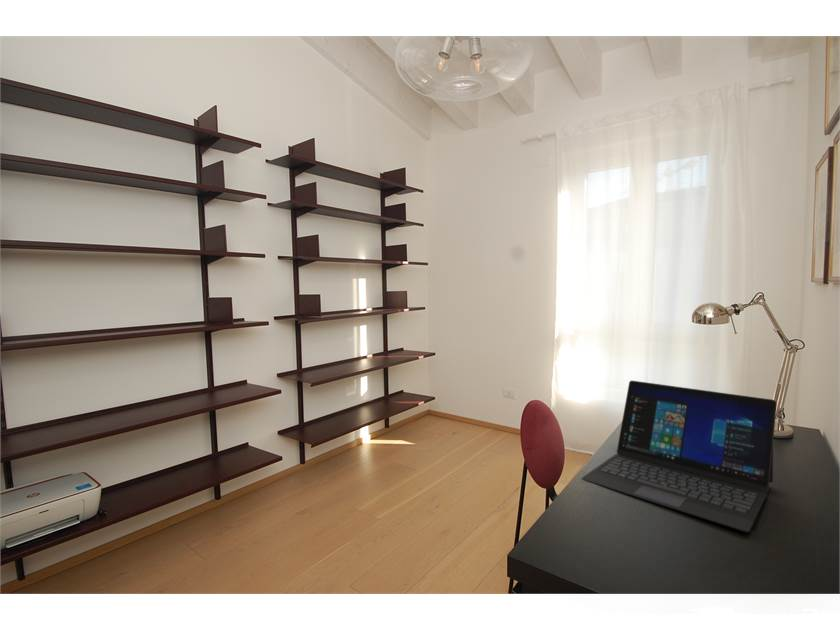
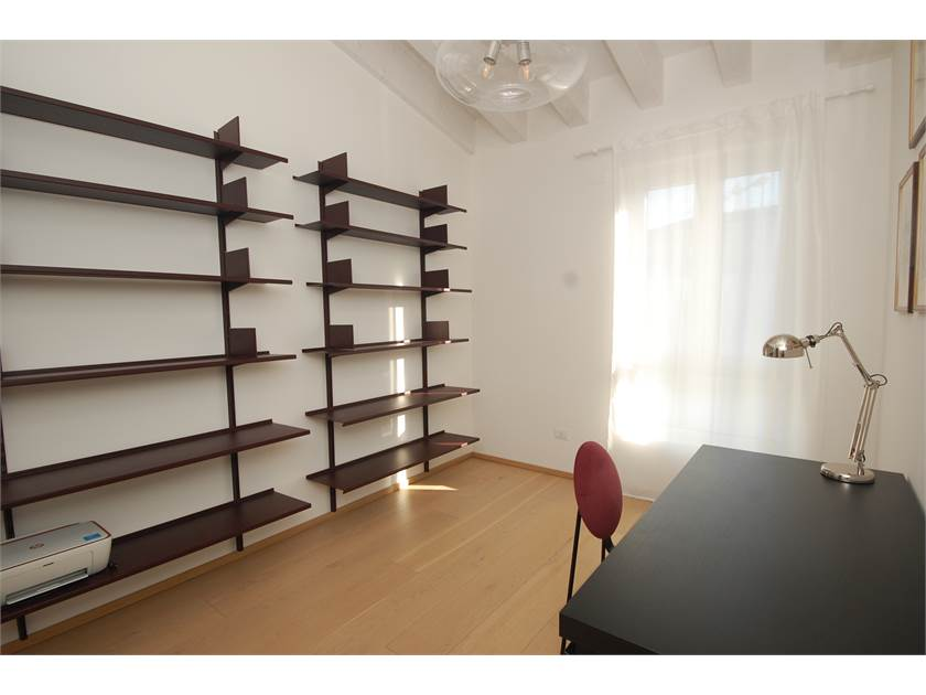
- laptop (677, 440)
